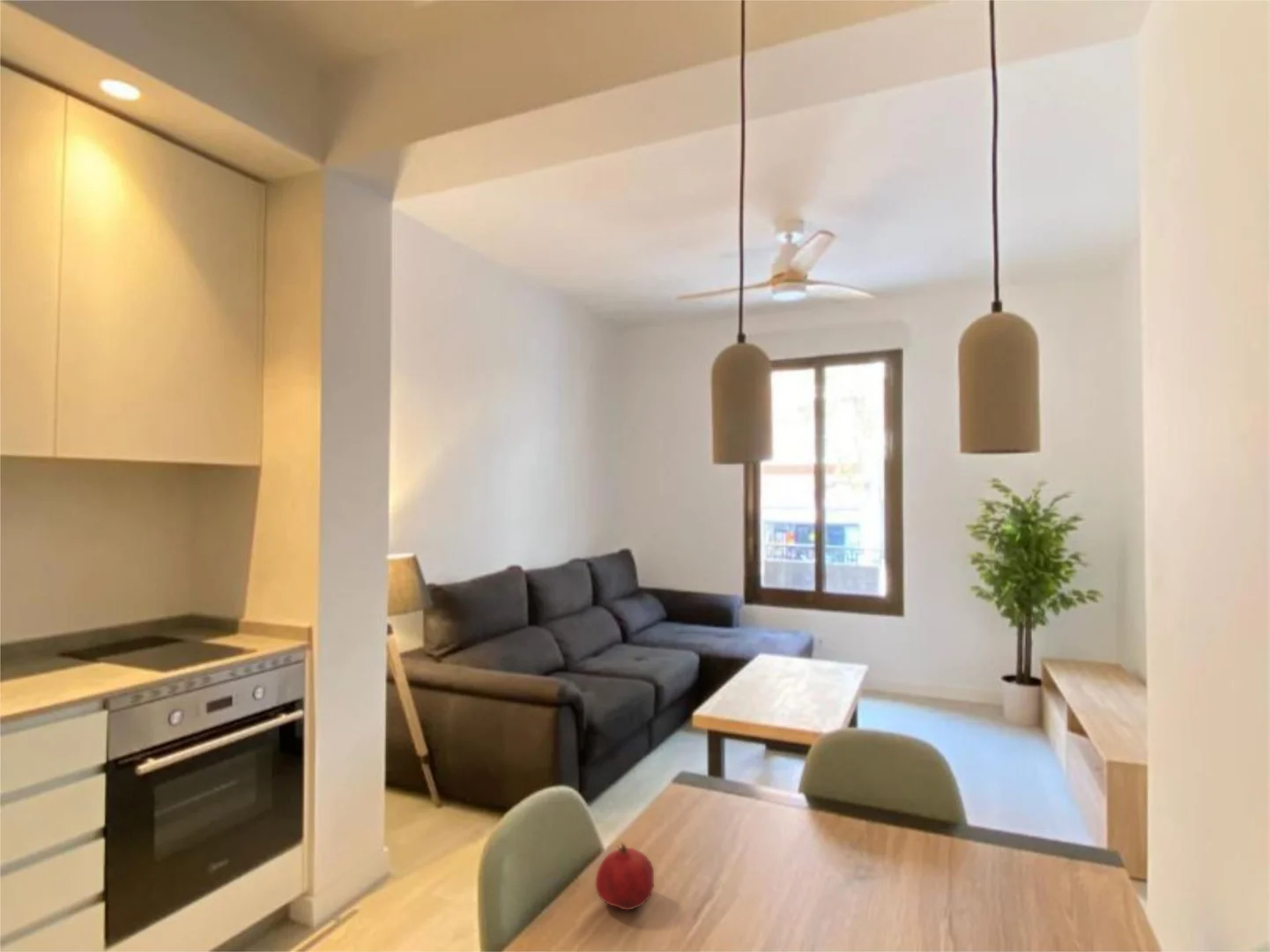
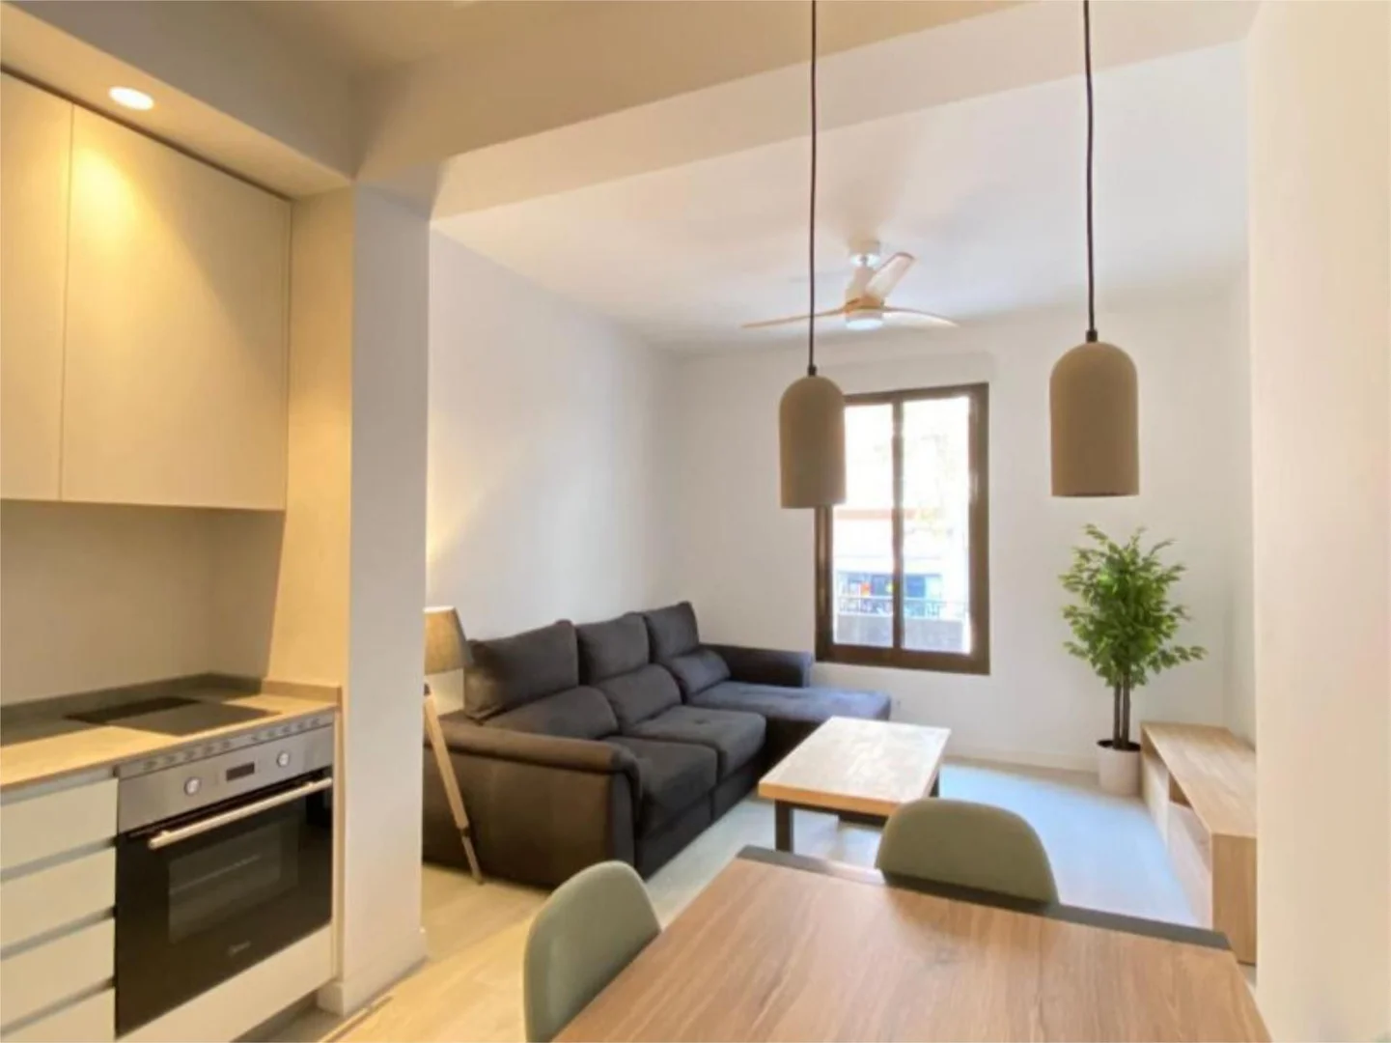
- fruit (625, 873)
